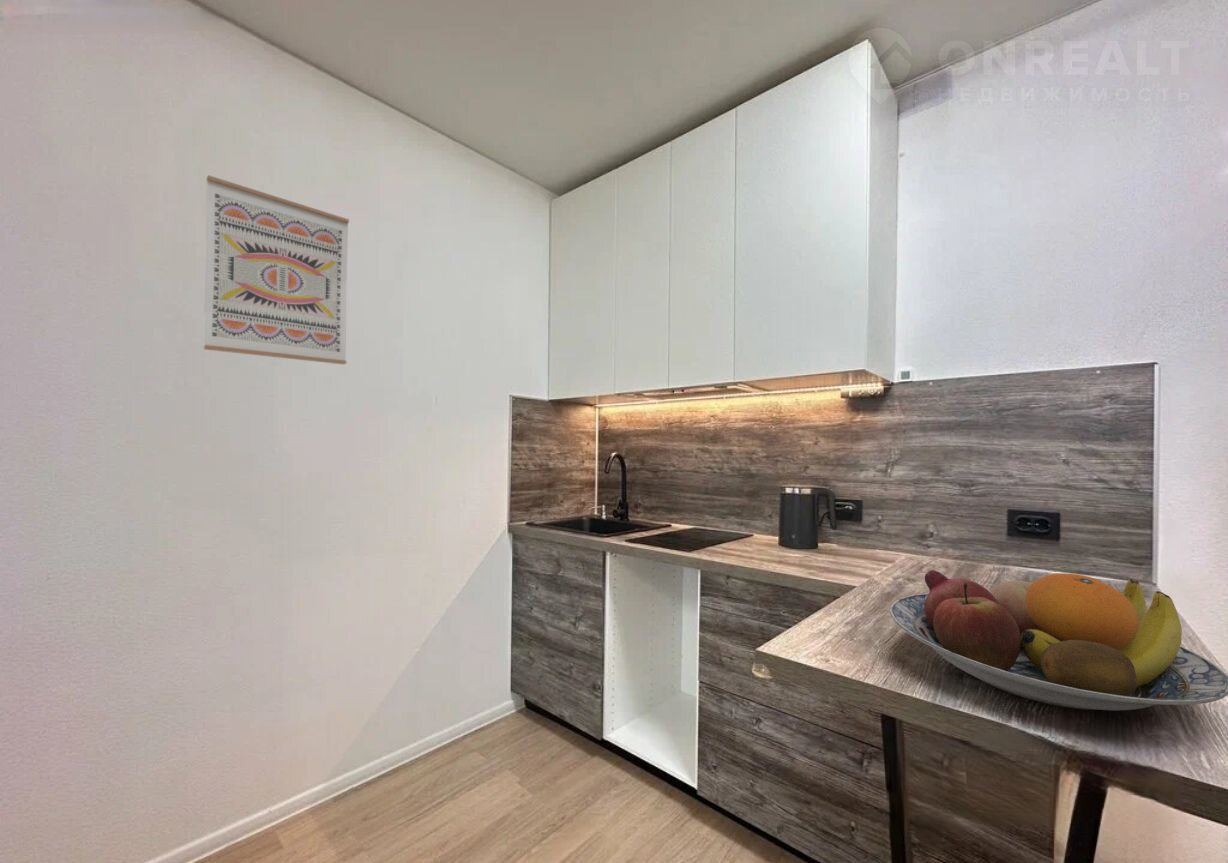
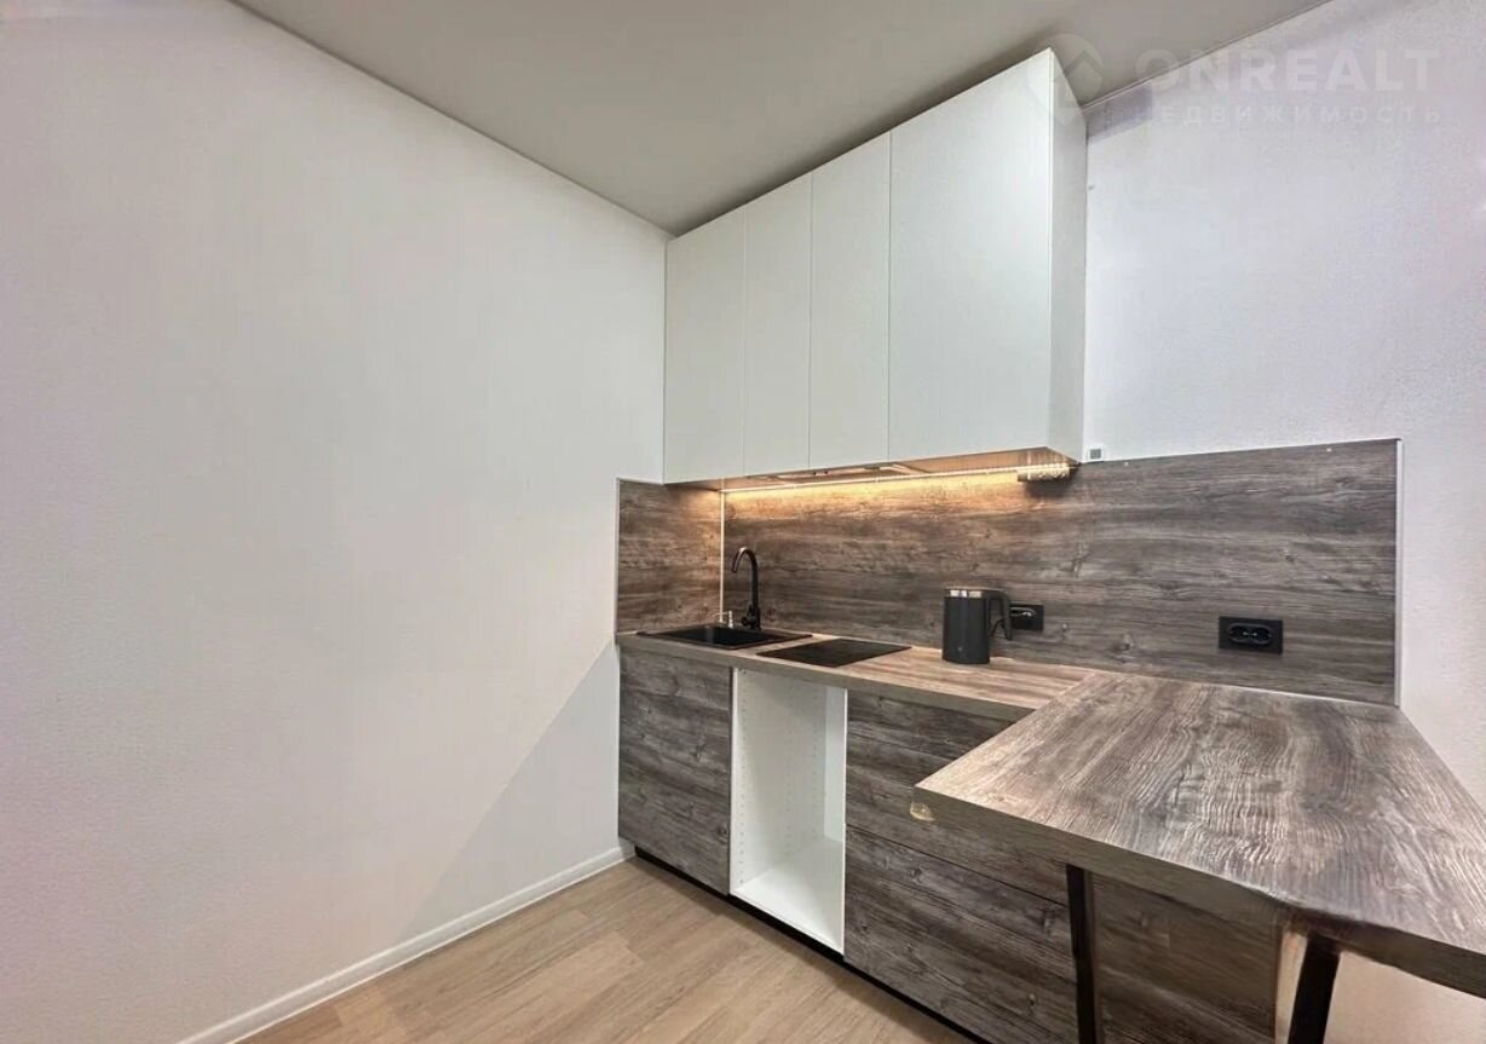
- fruit bowl (1032, 623)
- wall art (282, 278)
